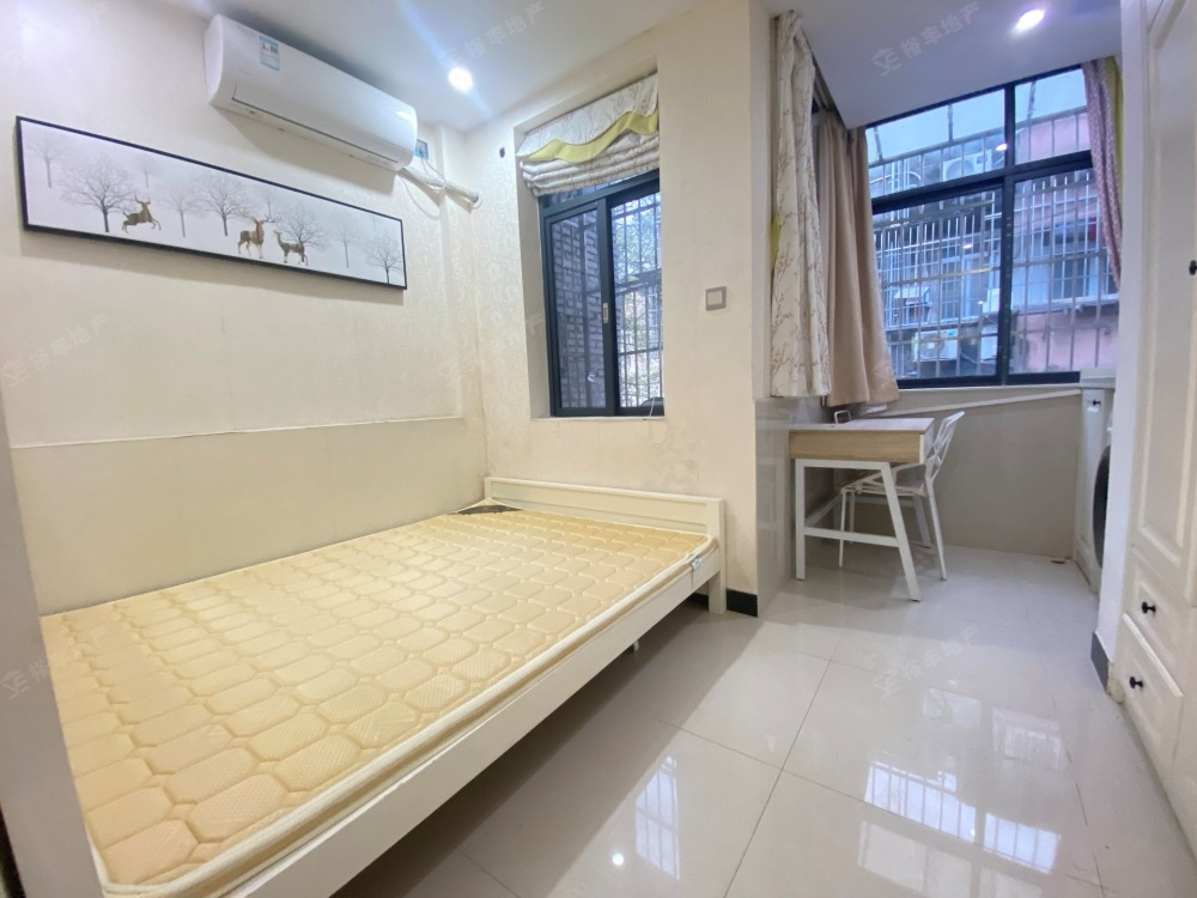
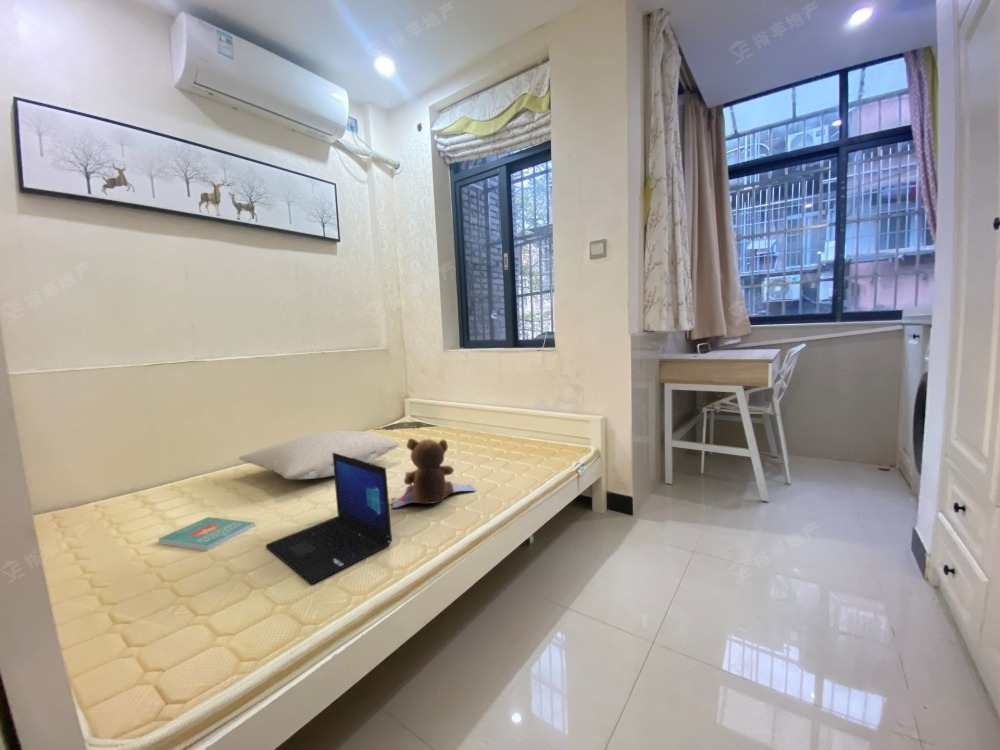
+ teddy bear (431, 465)
+ book (208, 532)
+ laptop (331, 518)
+ pillow (321, 450)
